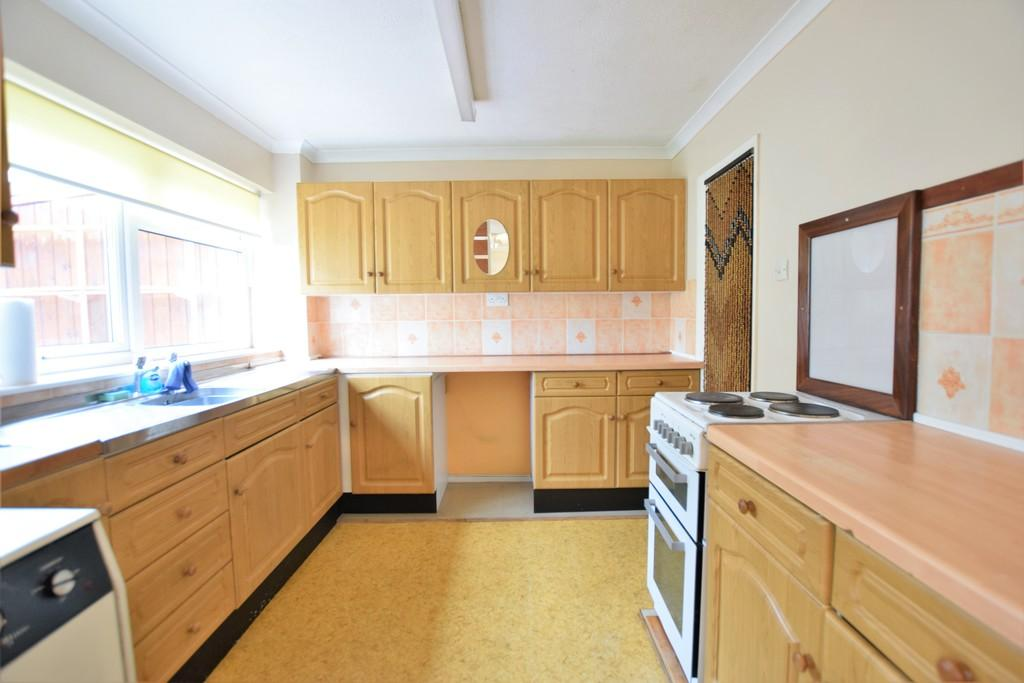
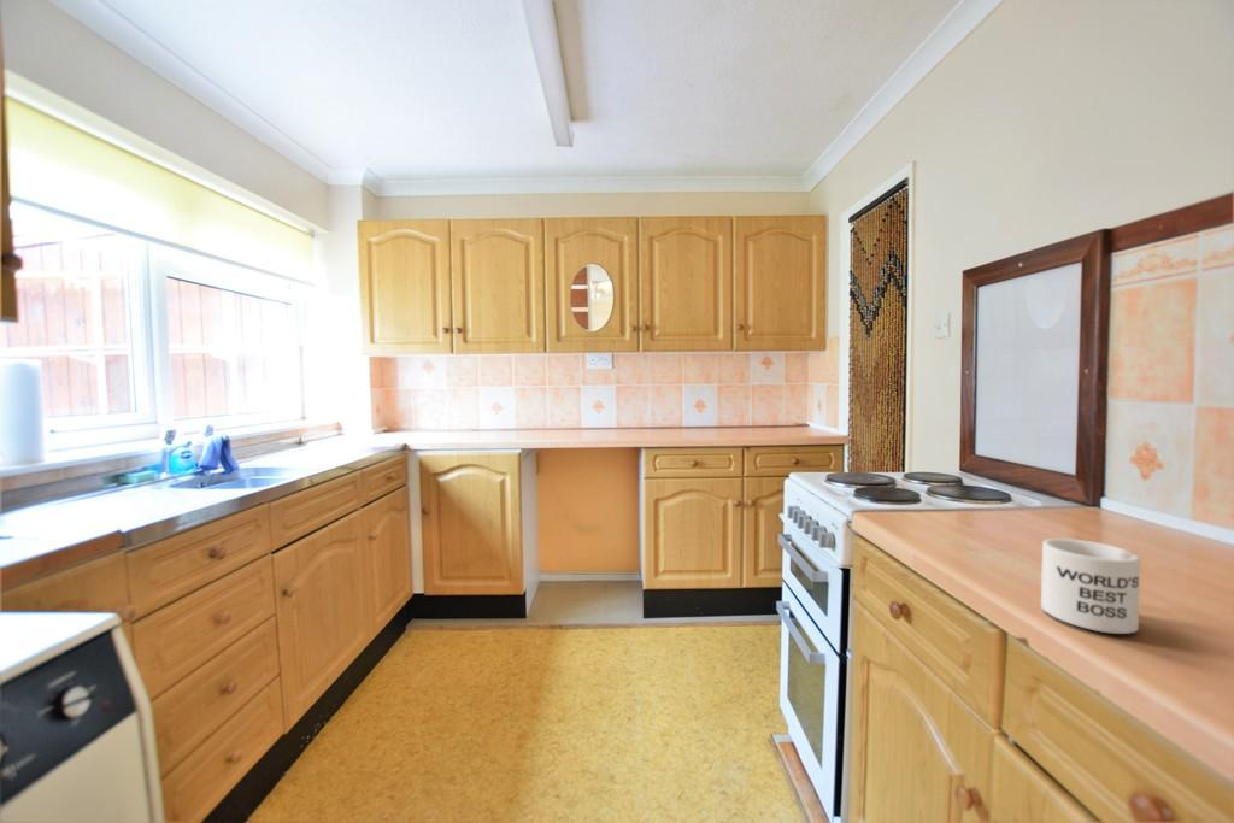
+ mug (1082, 578)
